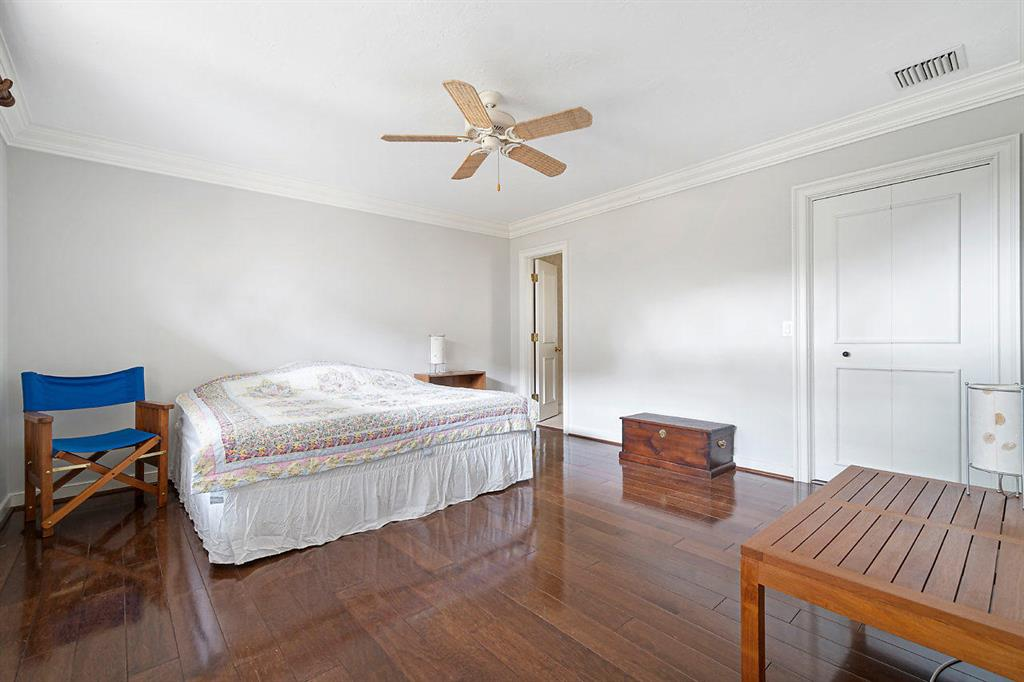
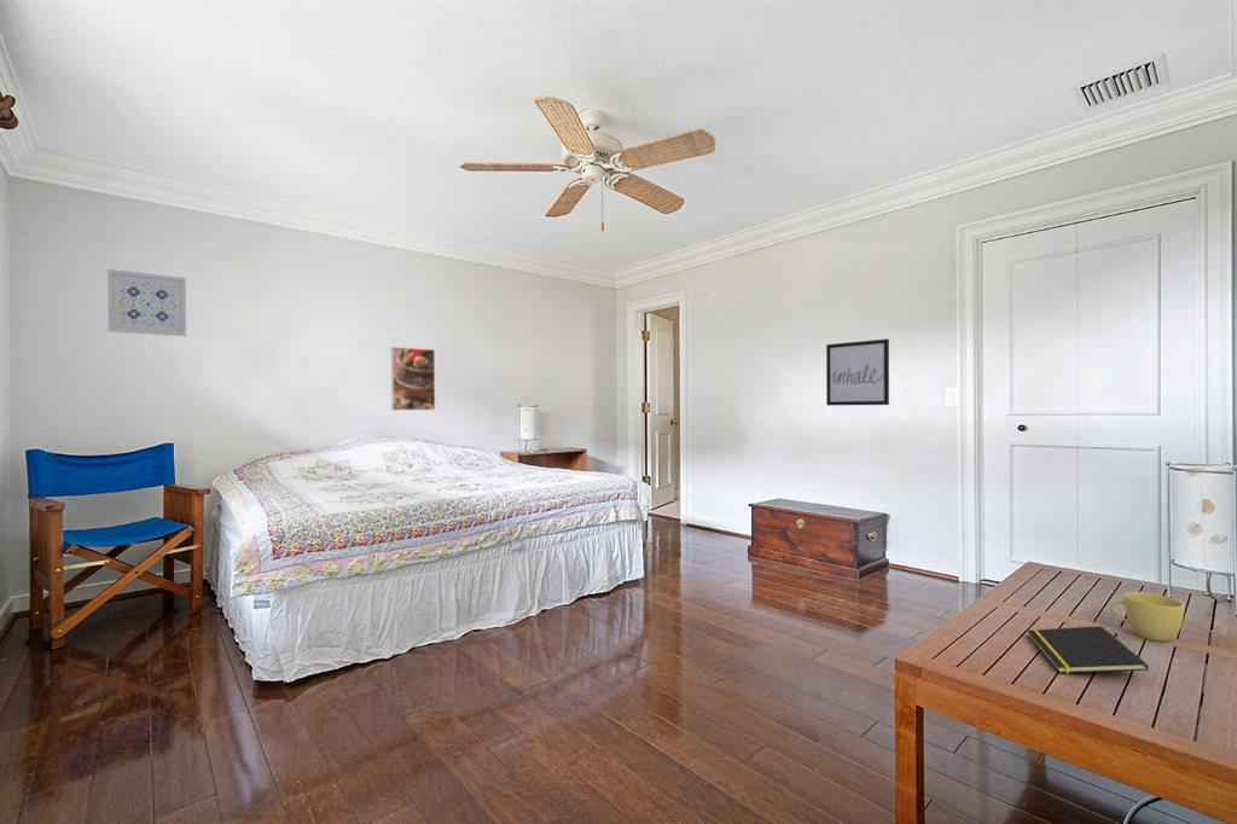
+ notepad (1081, 648)
+ wall art (856, 373)
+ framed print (413, 379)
+ cup (1145, 616)
+ wall art (147, 303)
